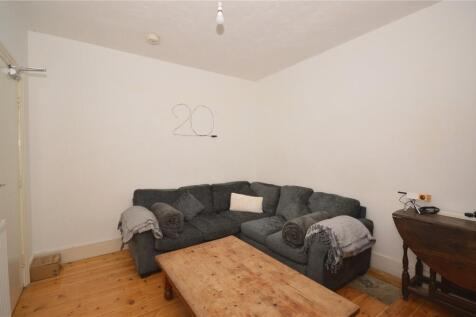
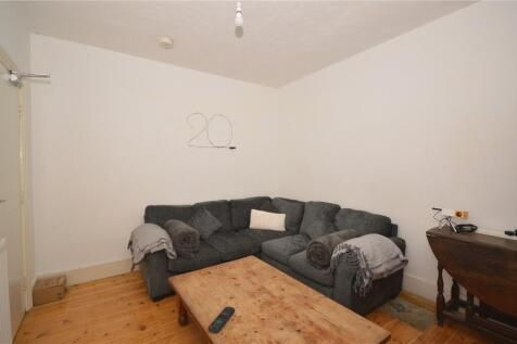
+ remote control (222, 318)
